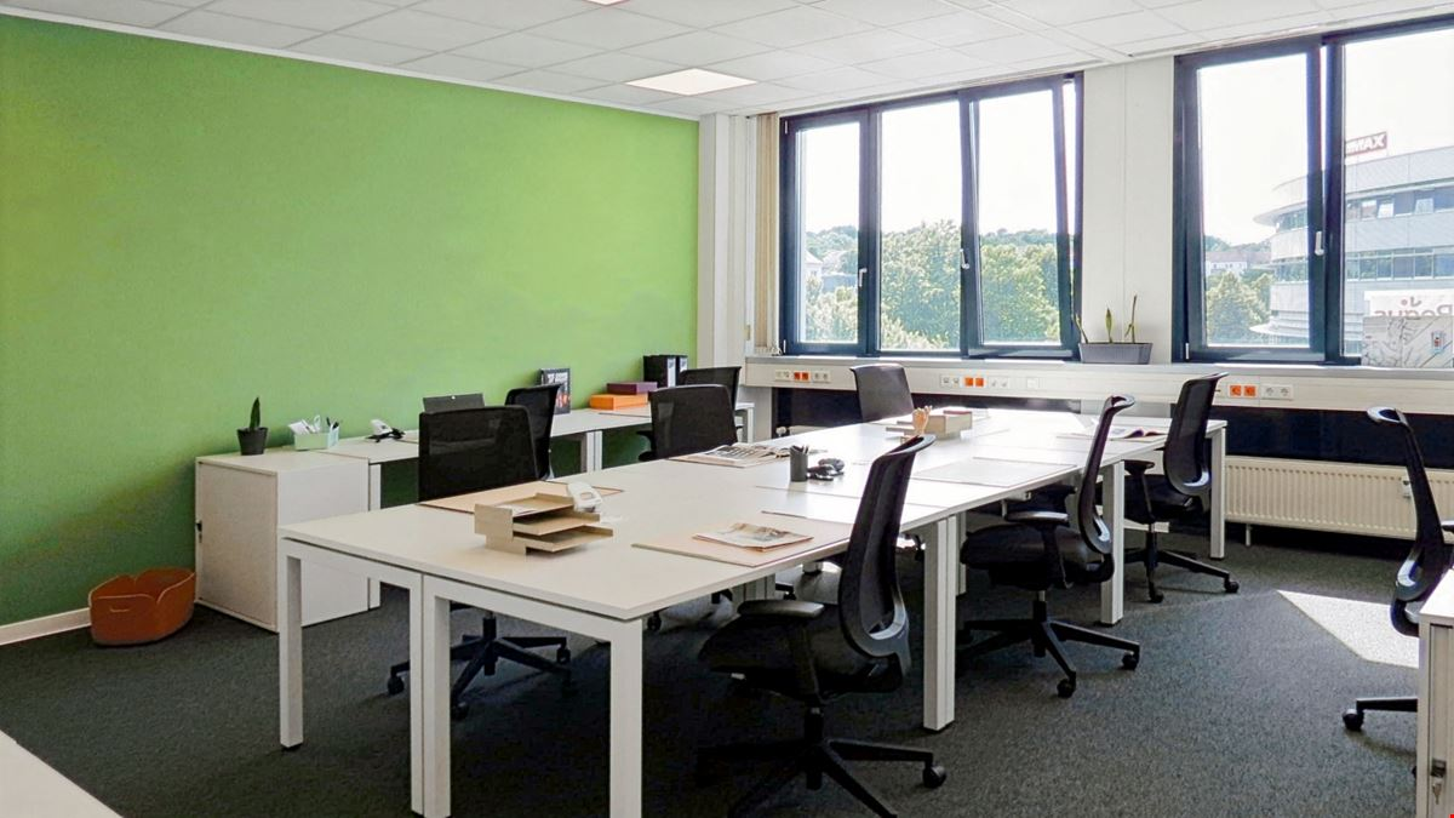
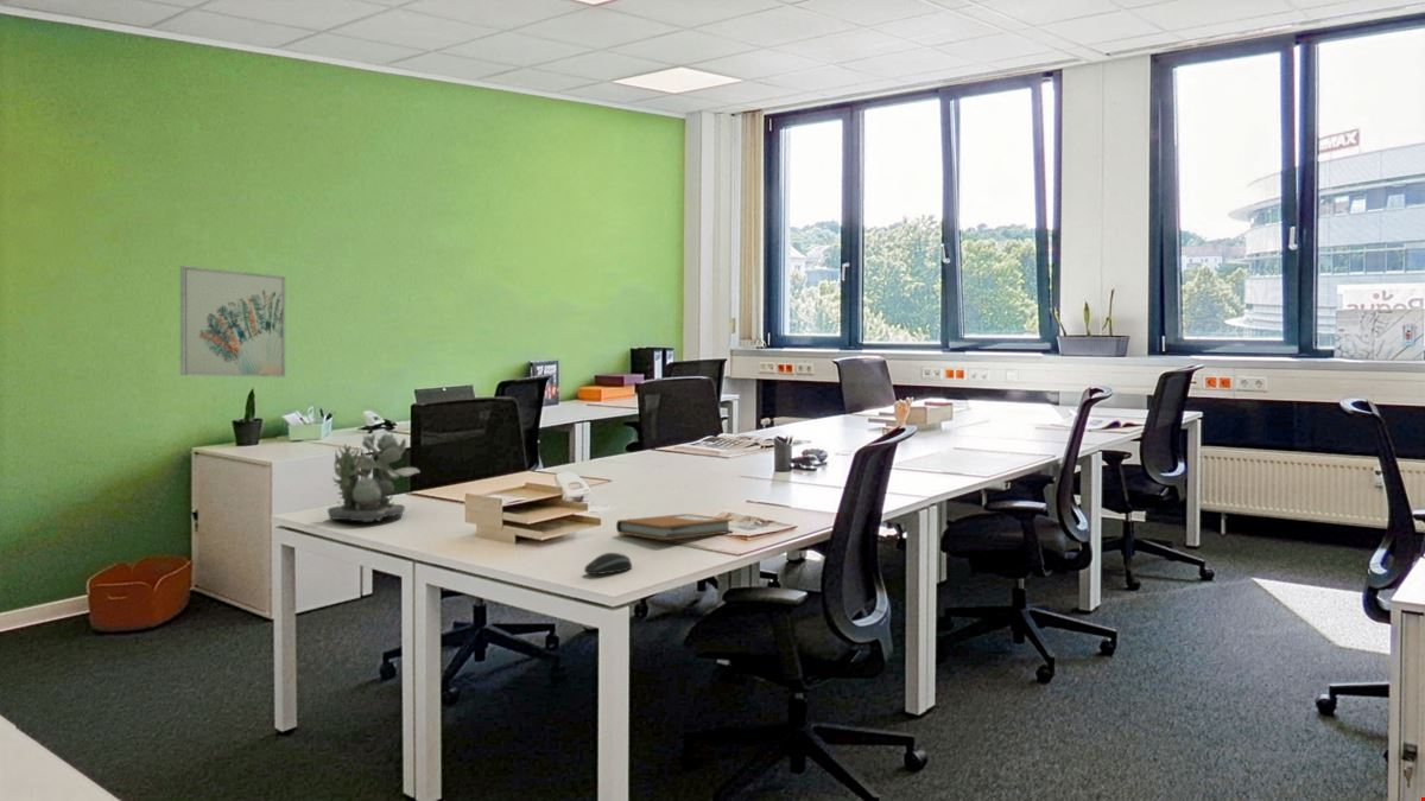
+ computer mouse (608, 561)
+ notebook (676, 526)
+ wall art (234, 323)
+ succulent plant (369, 473)
